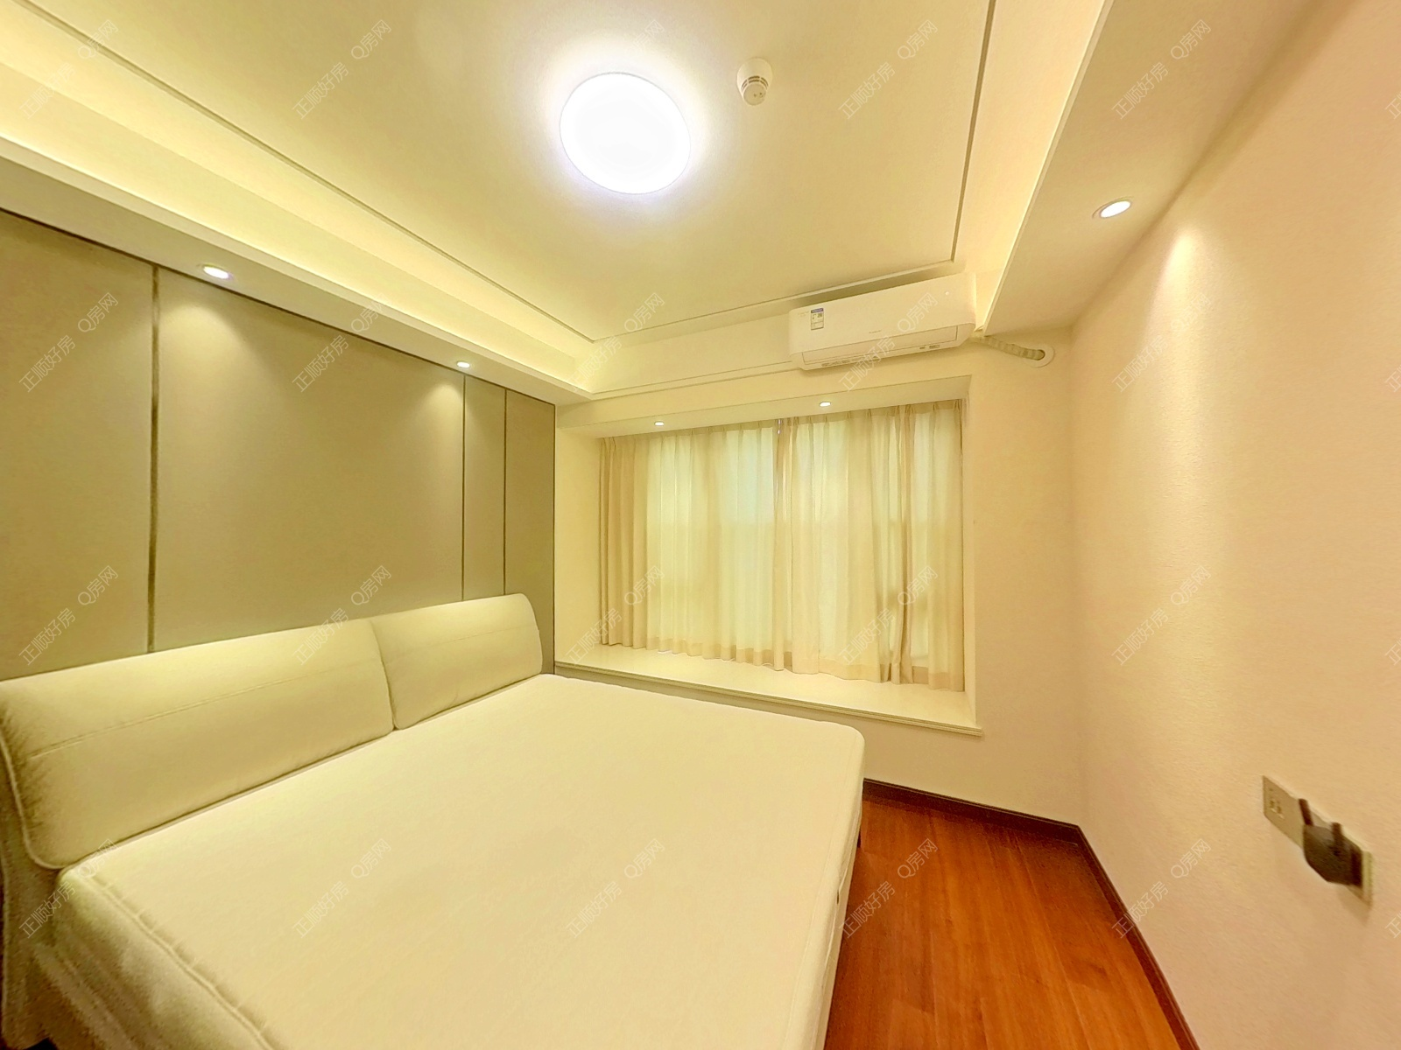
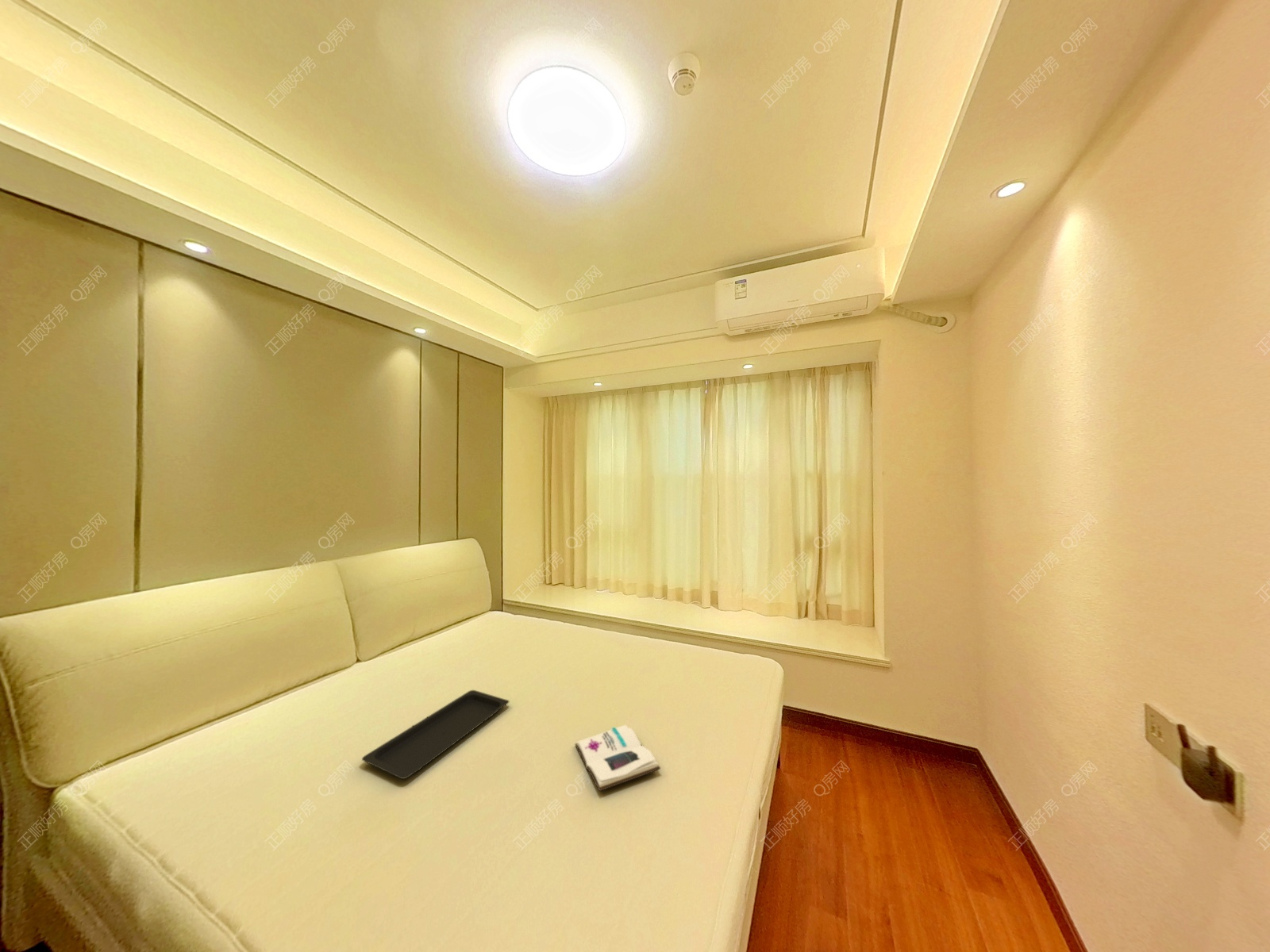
+ serving tray (444, 729)
+ book (615, 753)
